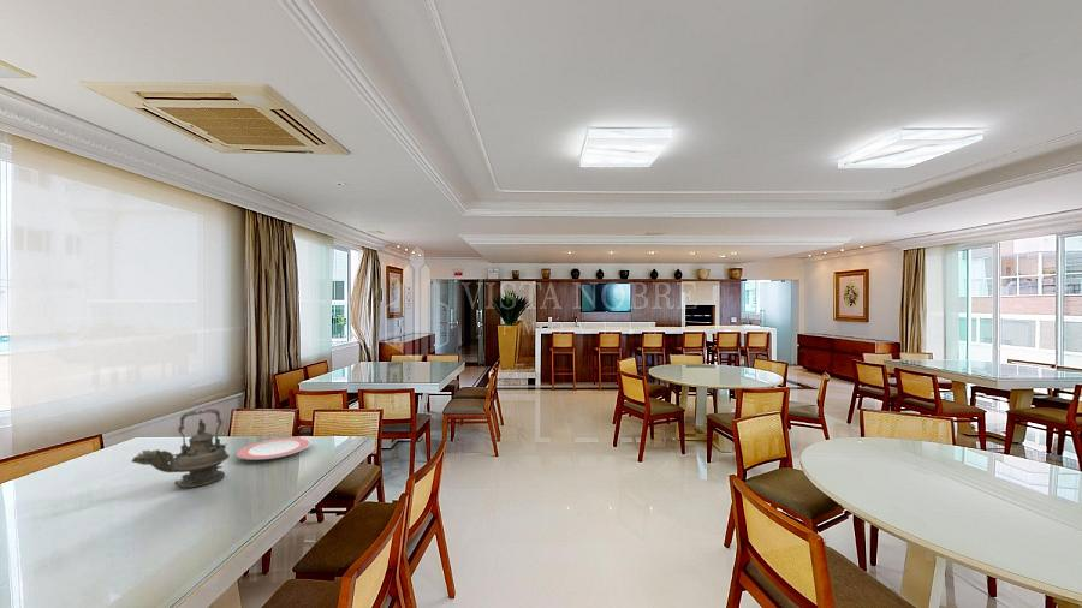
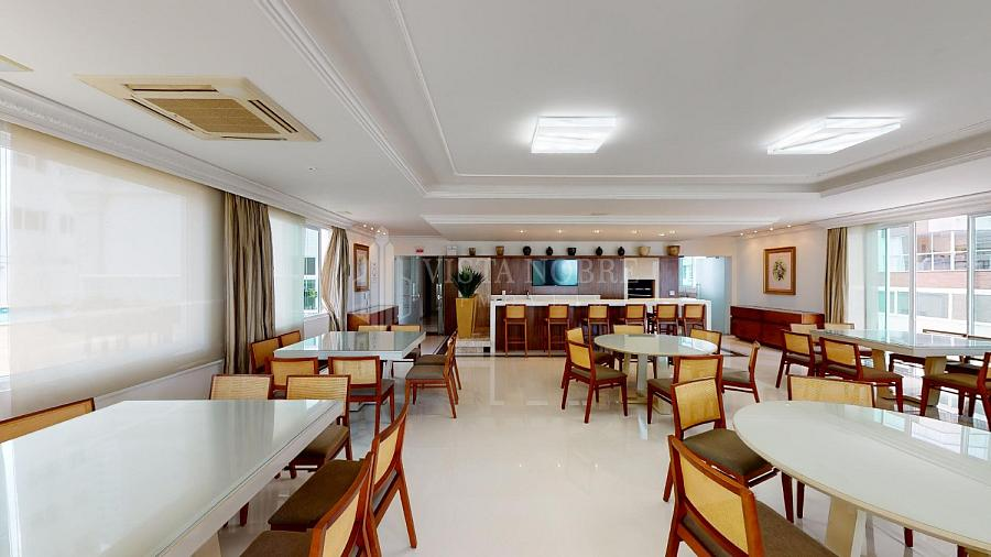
- teapot (183, 448)
- plate (274, 449)
